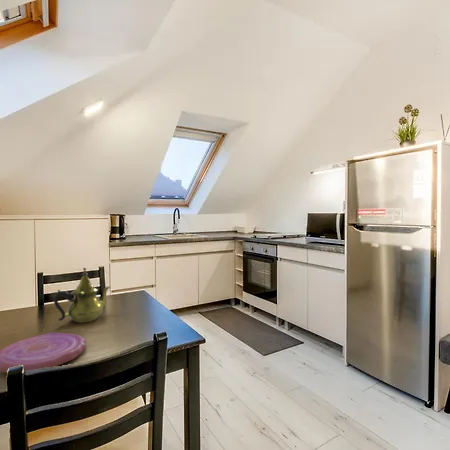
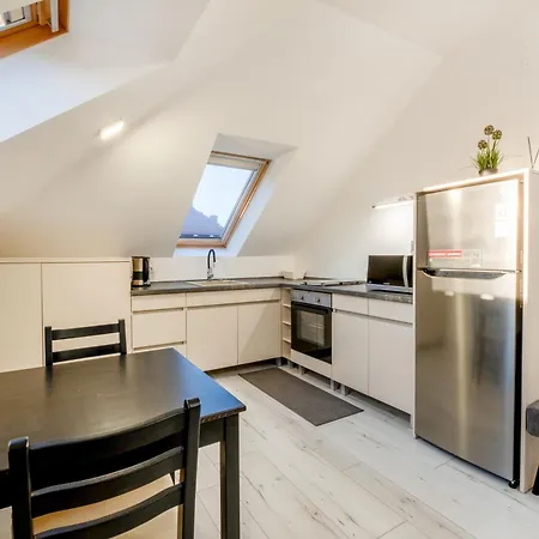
- teapot (83, 293)
- plate (42, 350)
